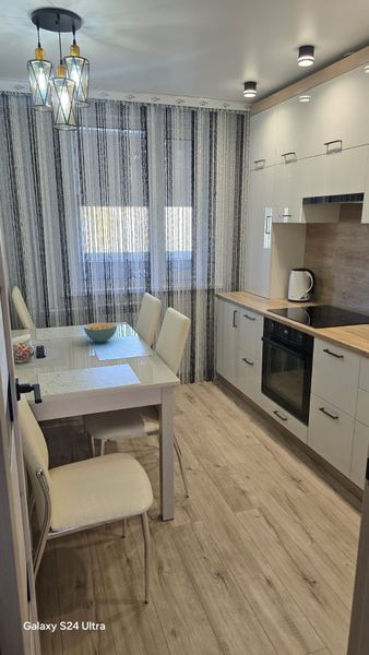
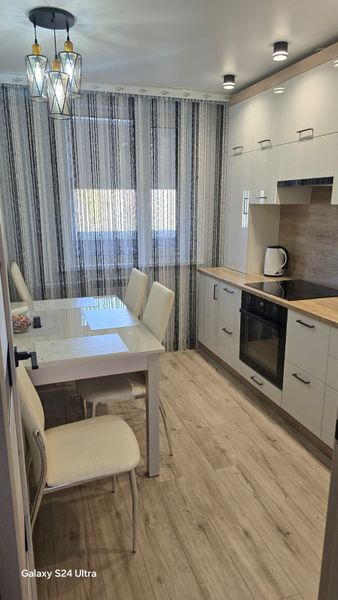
- cereal bowl (100, 333)
